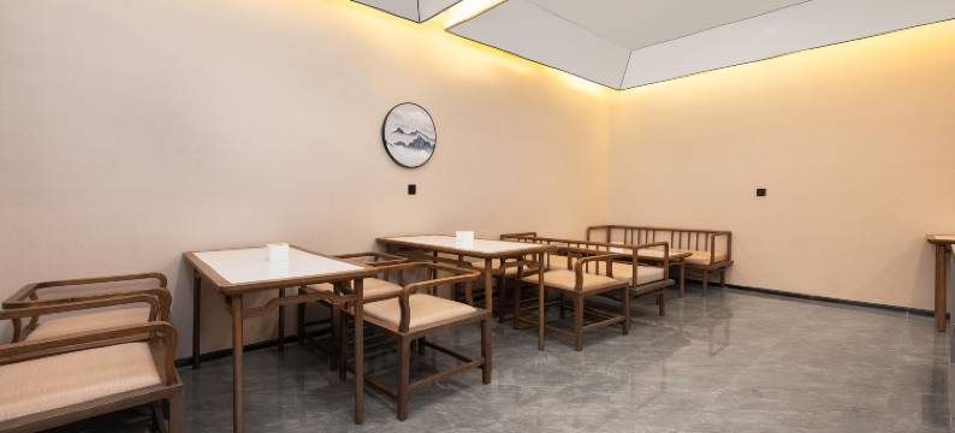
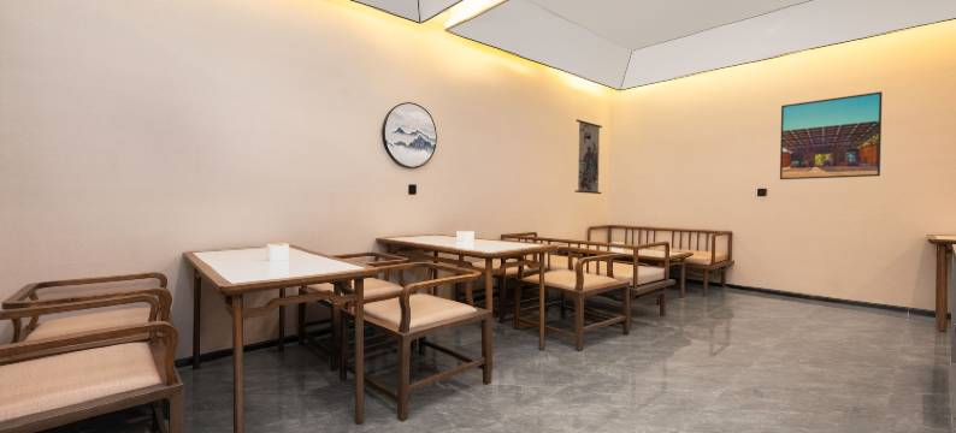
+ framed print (827, 138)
+ wall scroll (589, 153)
